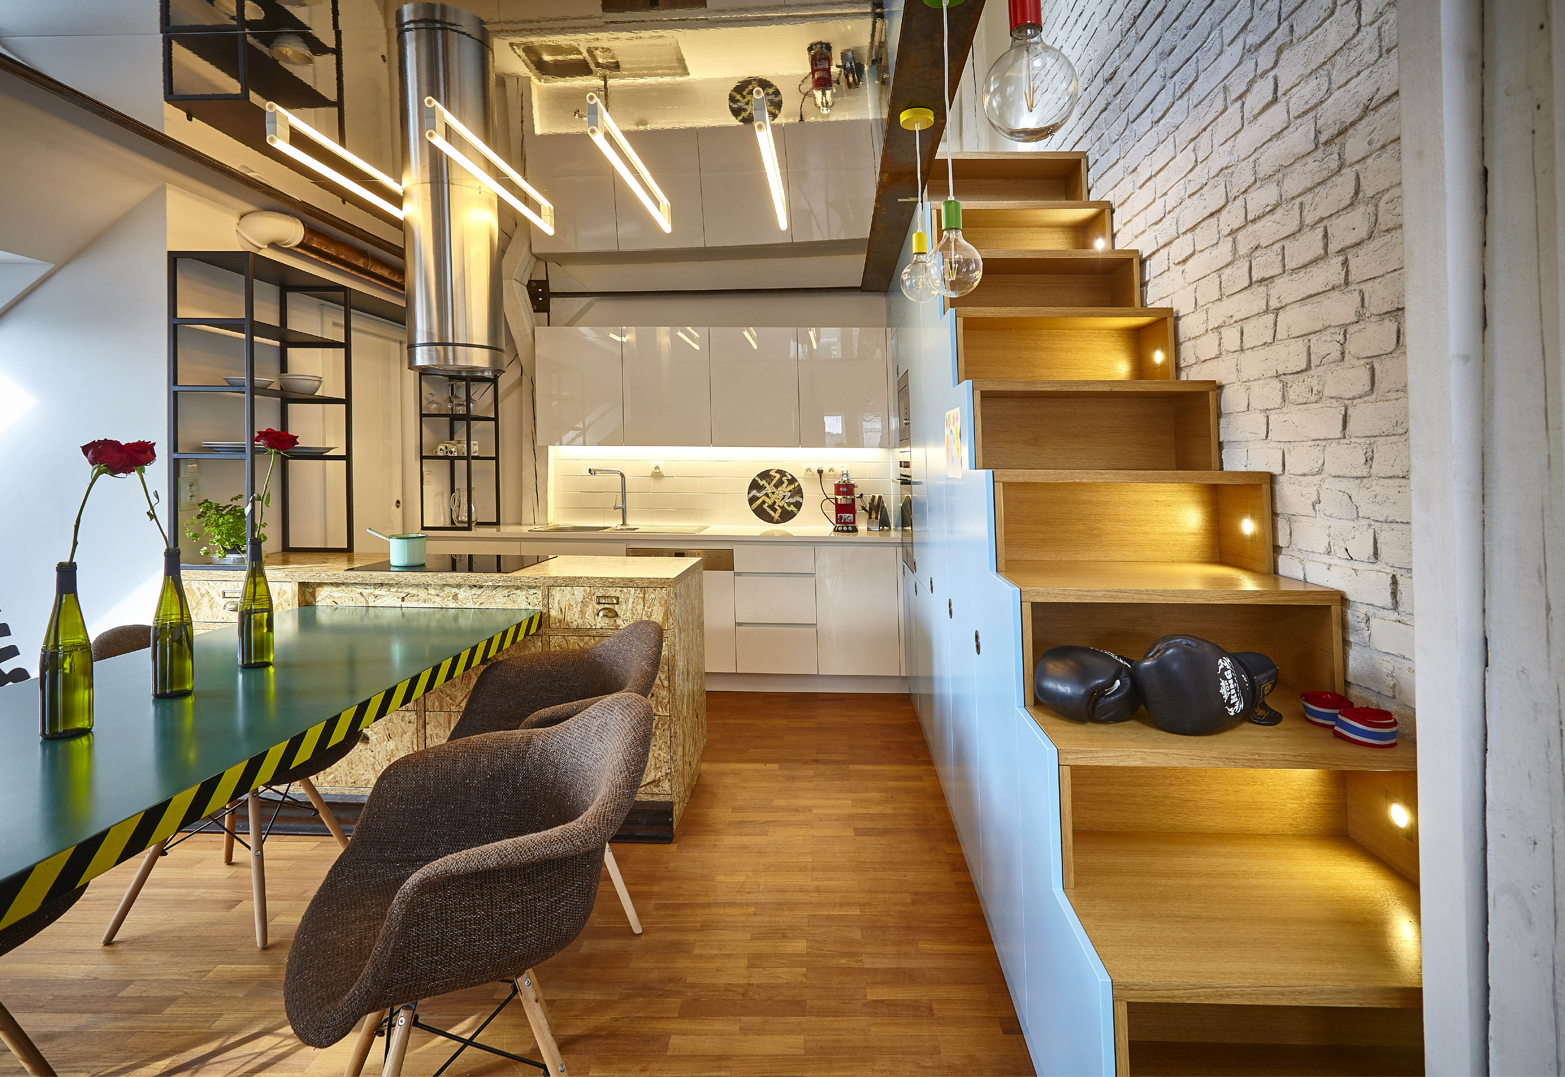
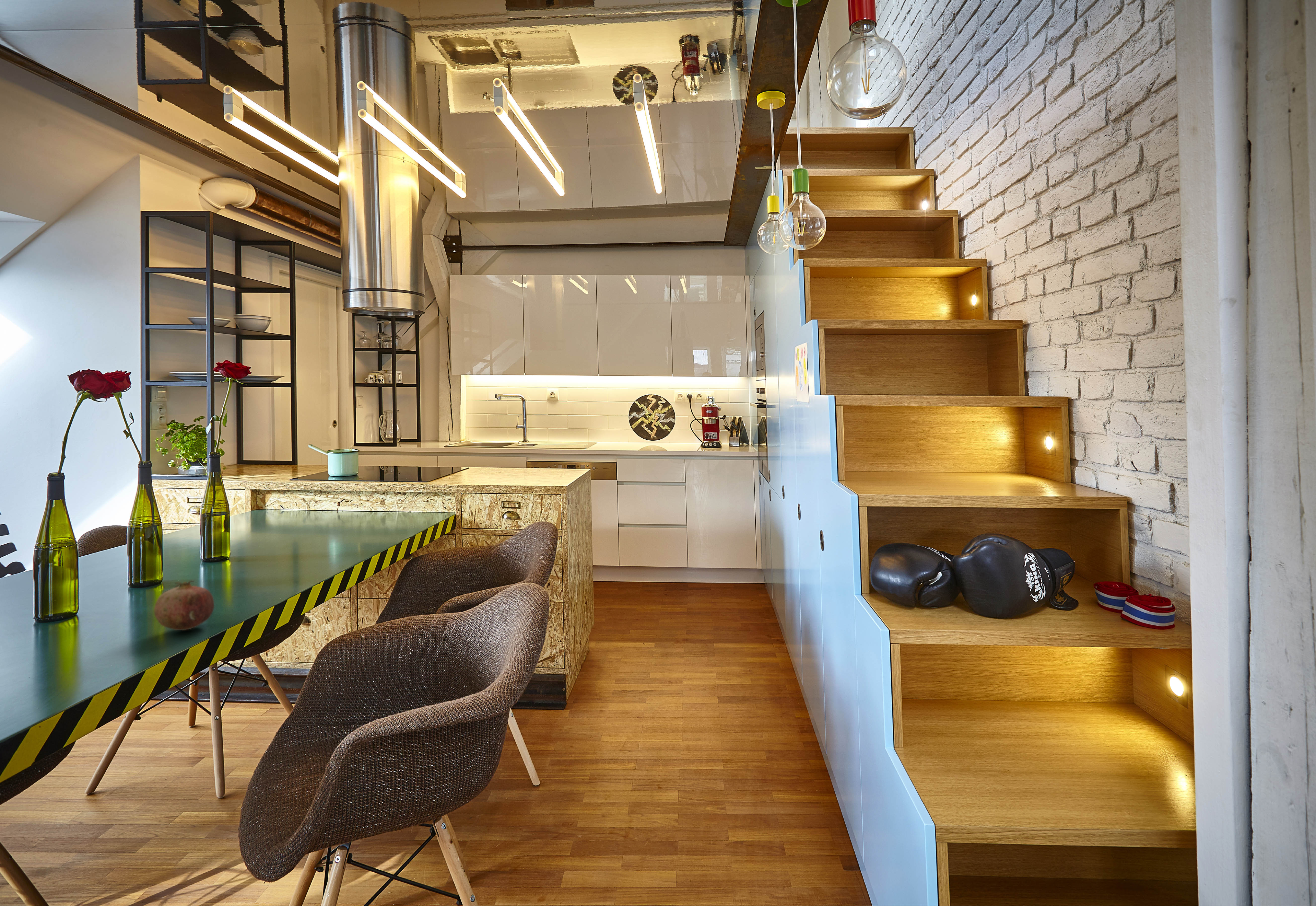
+ fruit (185, 605)
